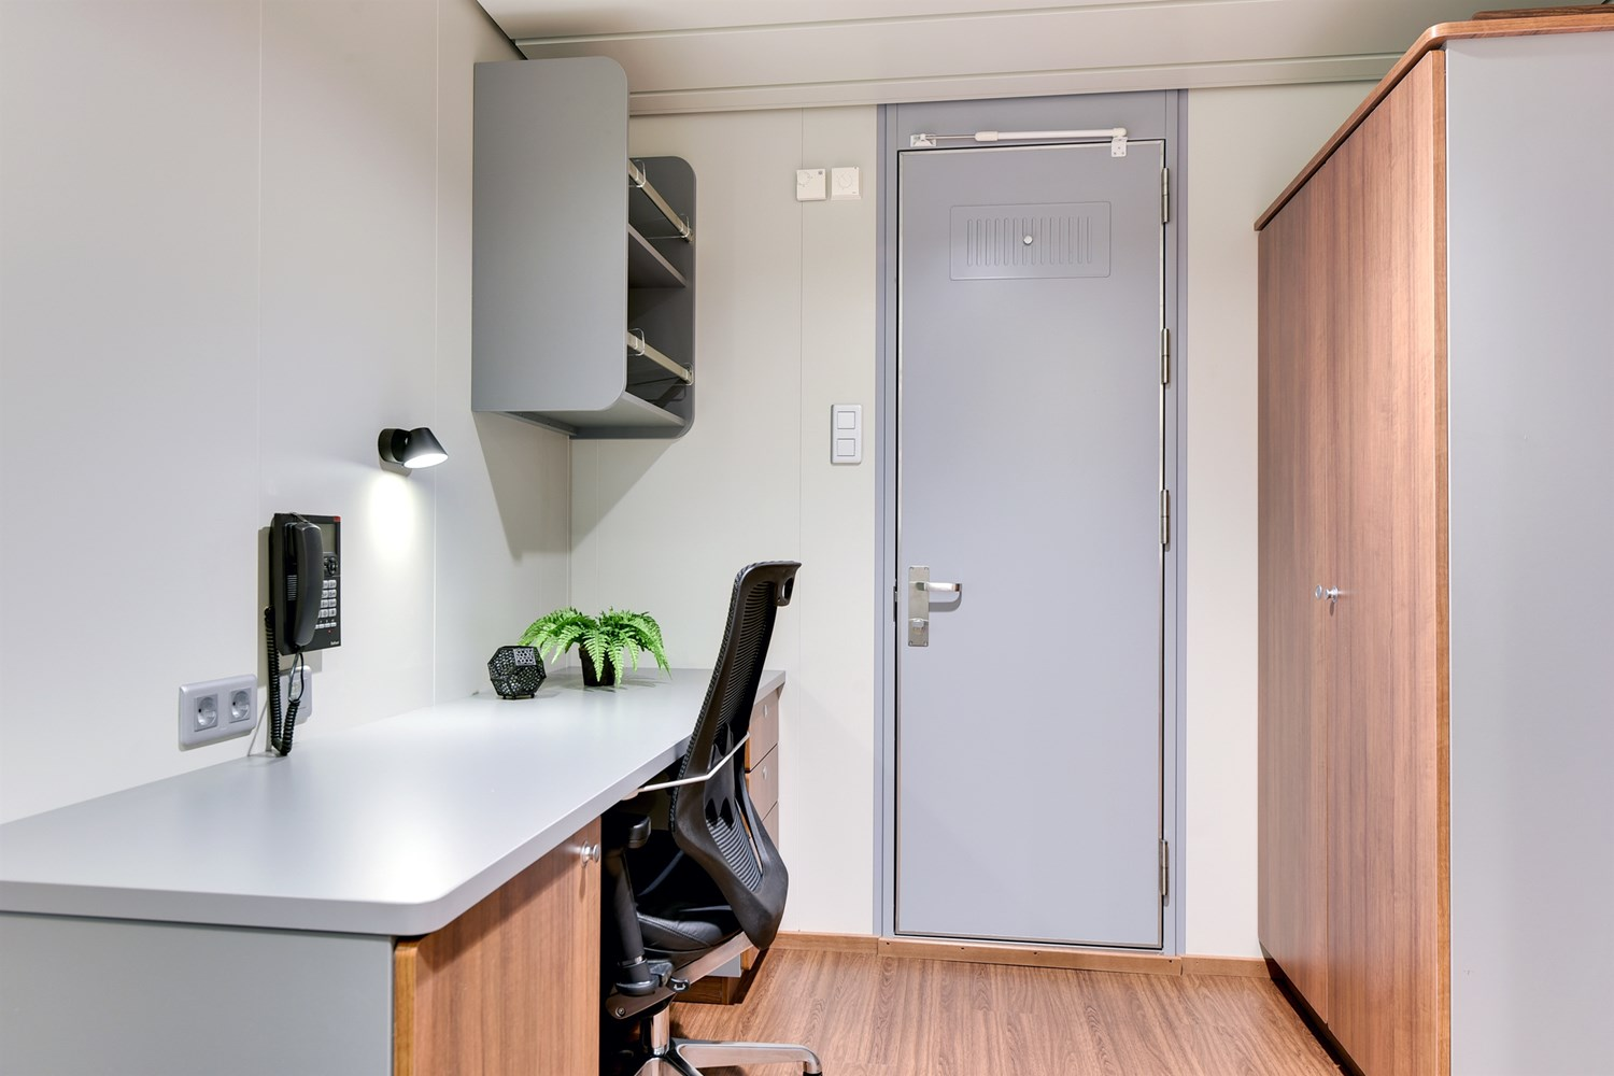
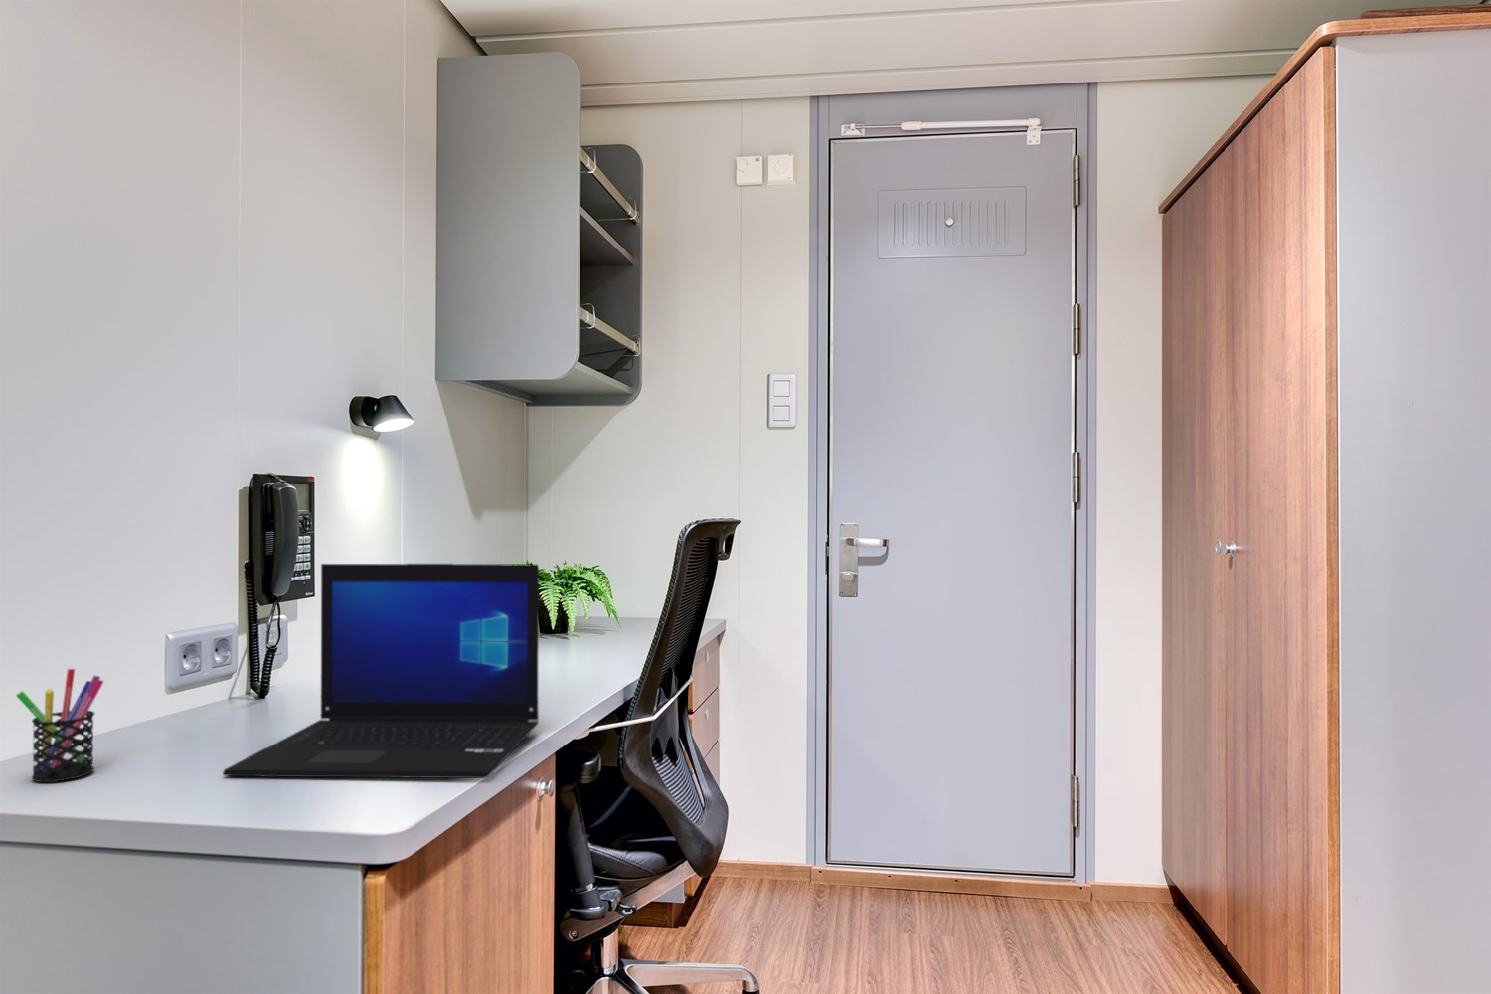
+ laptop (397, 660)
+ pen holder (57, 723)
